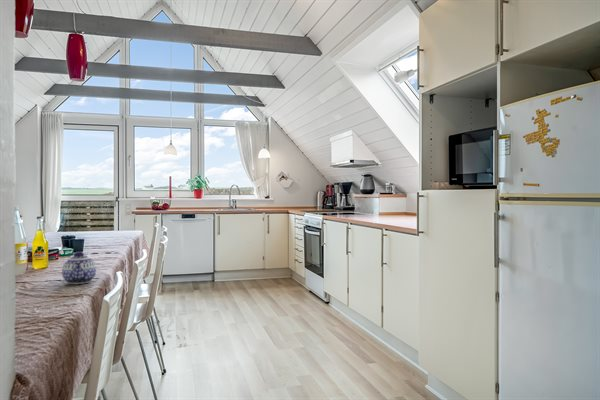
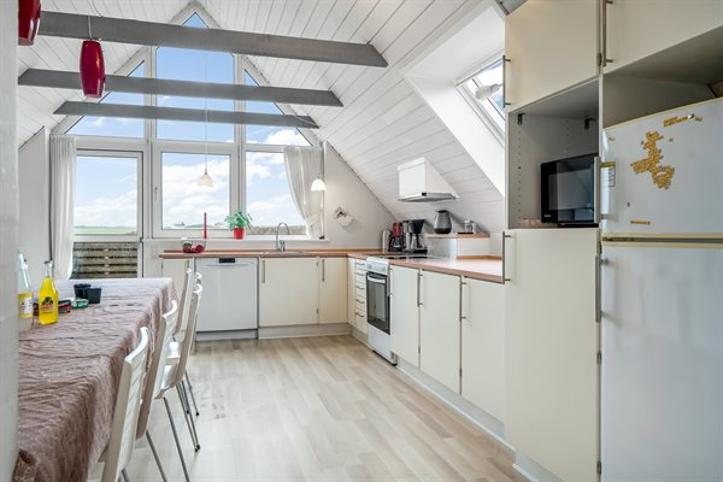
- teapot (79, 266)
